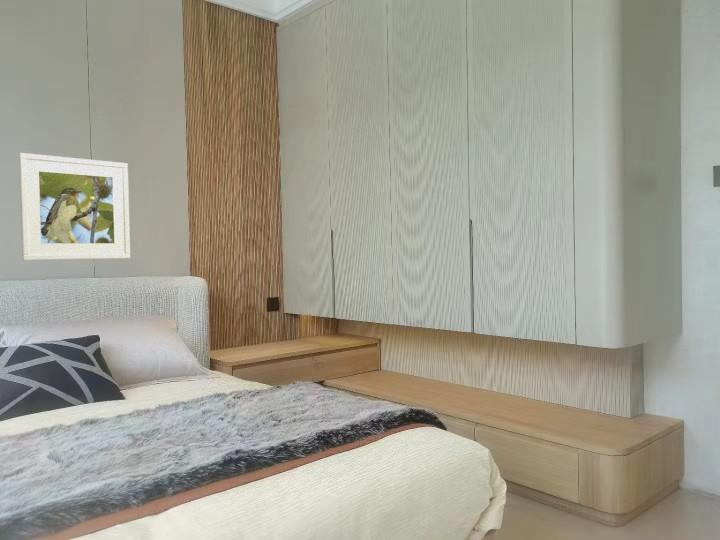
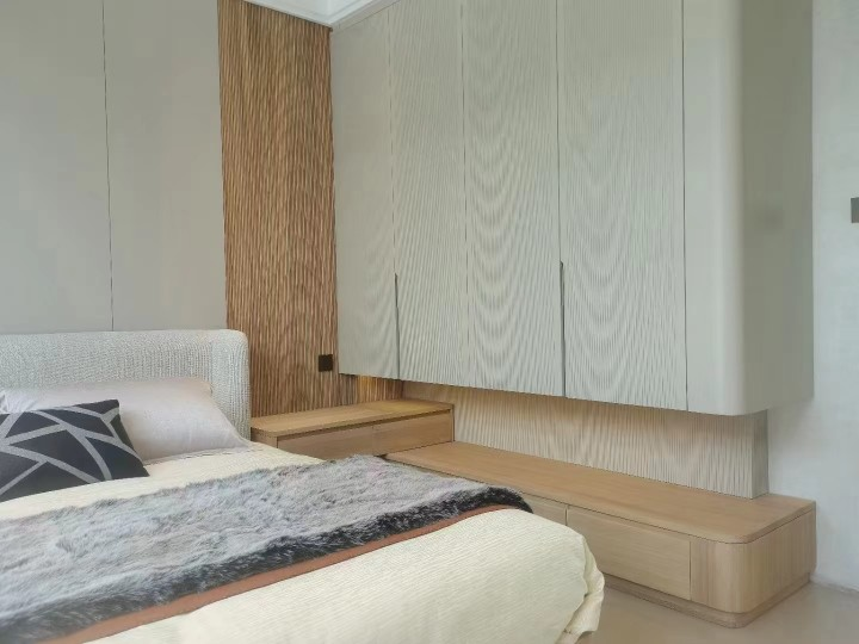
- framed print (77, 209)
